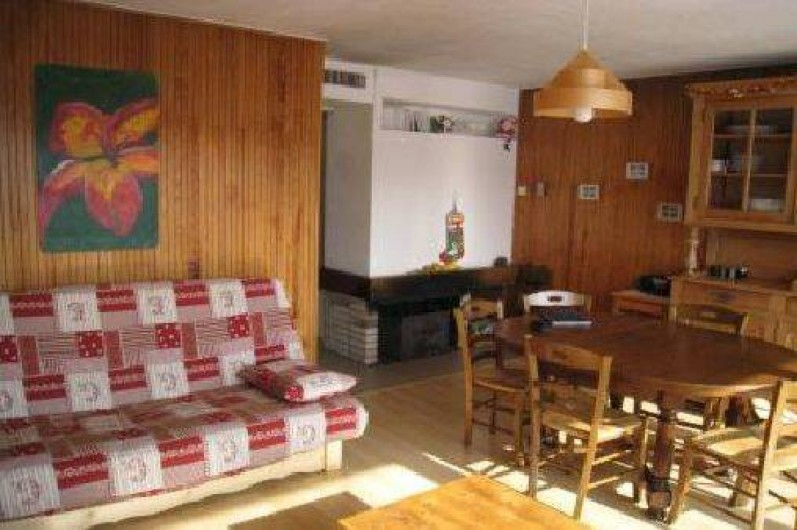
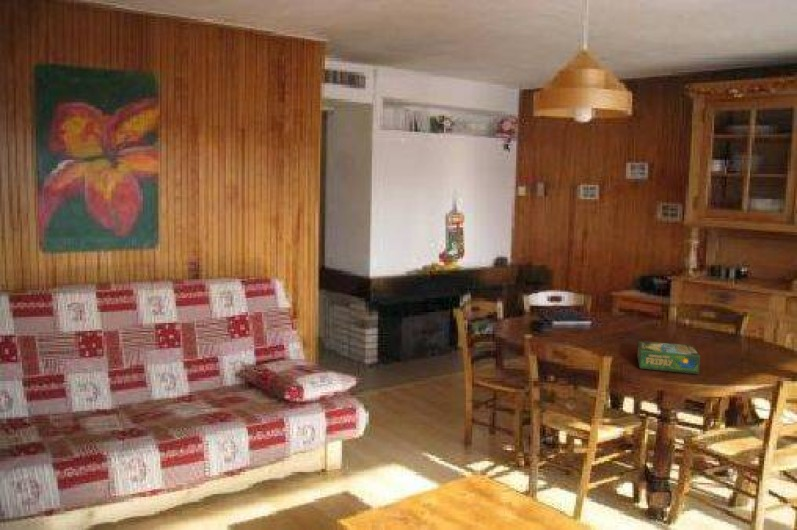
+ board game (667, 356)
